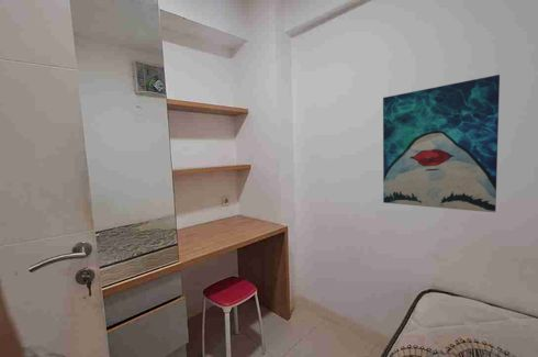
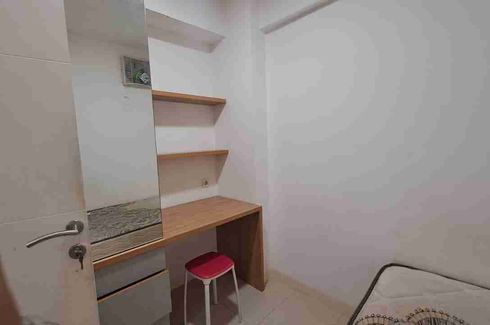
- wall art (433, 148)
